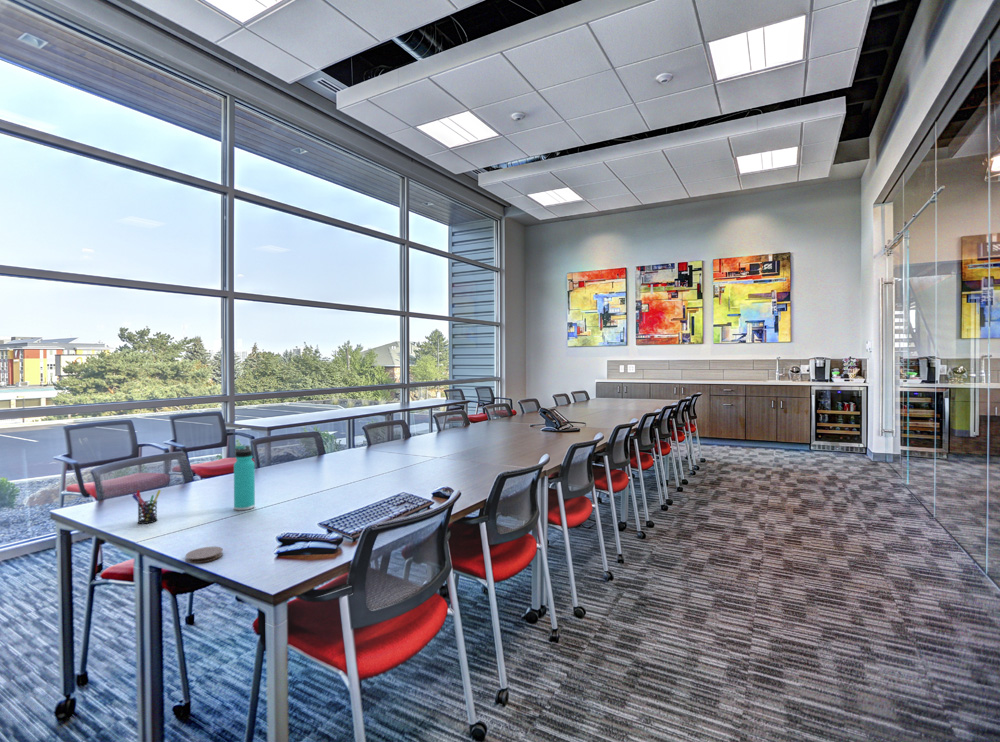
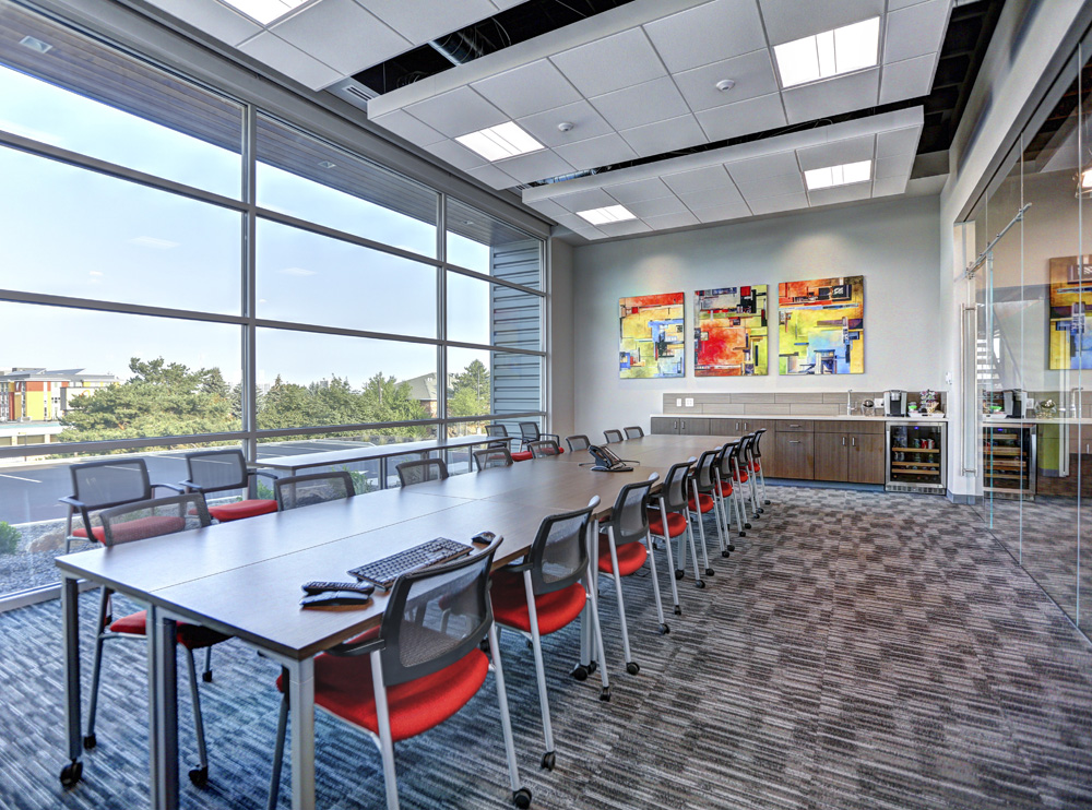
- thermos bottle (244, 476)
- coaster (204, 554)
- pen holder (147, 505)
